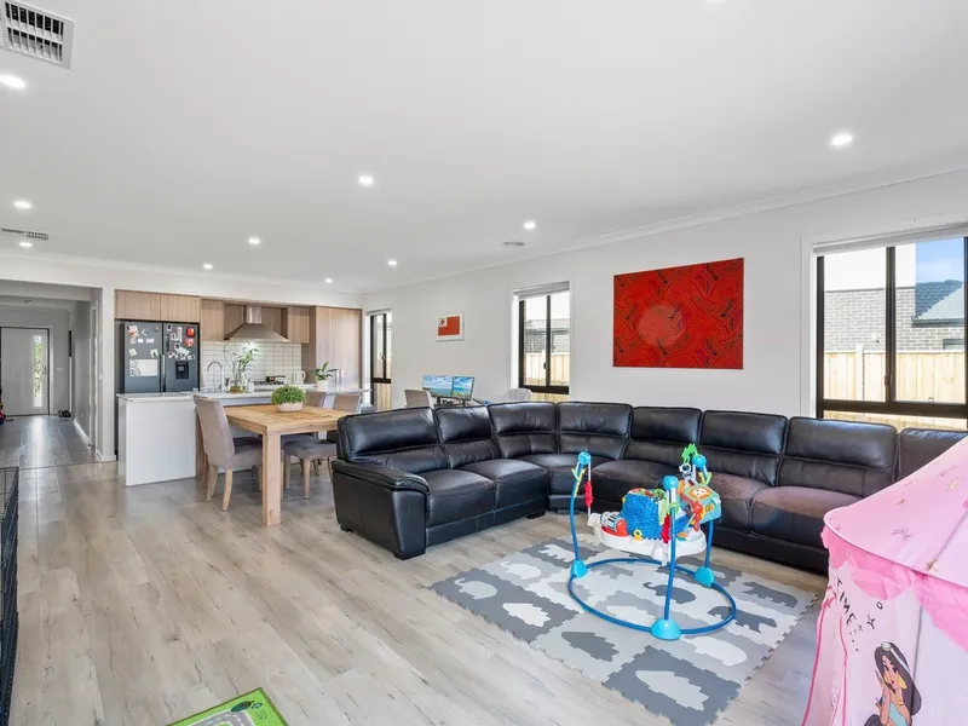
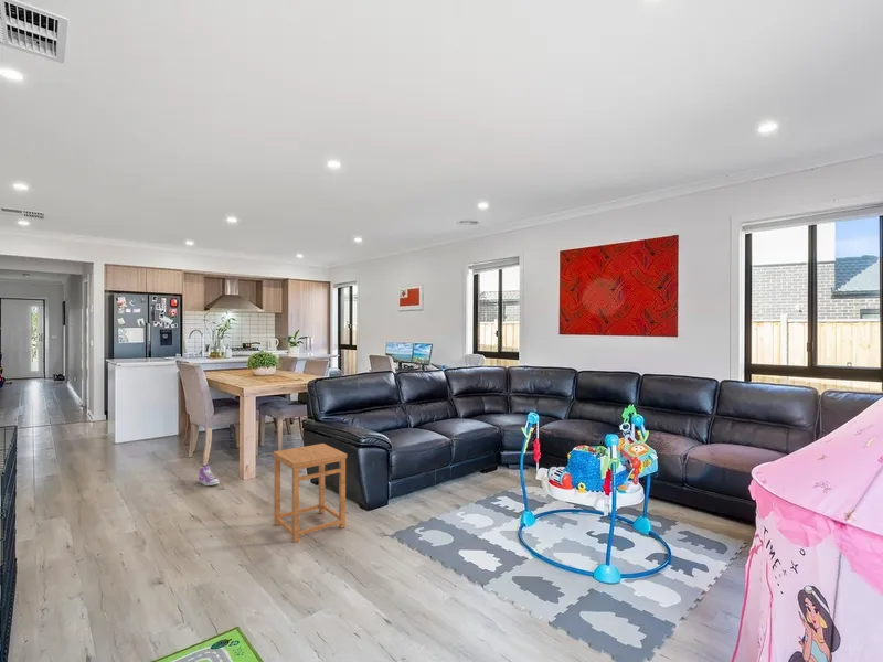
+ side table (319, 489)
+ sneaker (208, 474)
